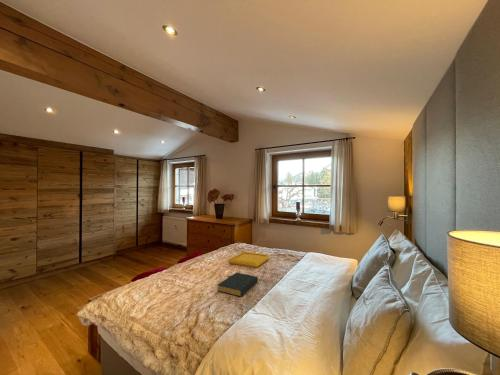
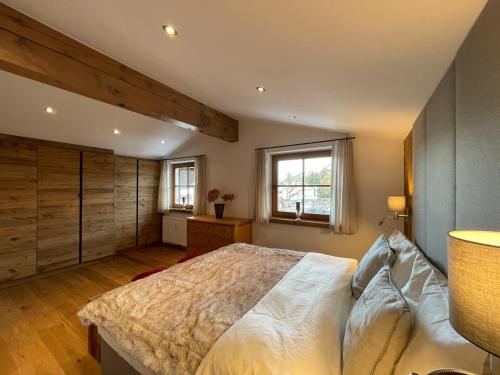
- serving tray (249, 259)
- hardback book (238, 283)
